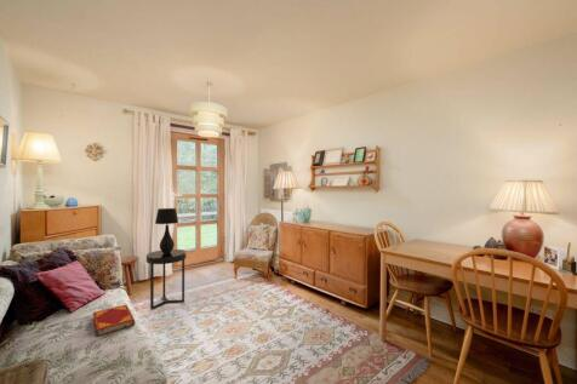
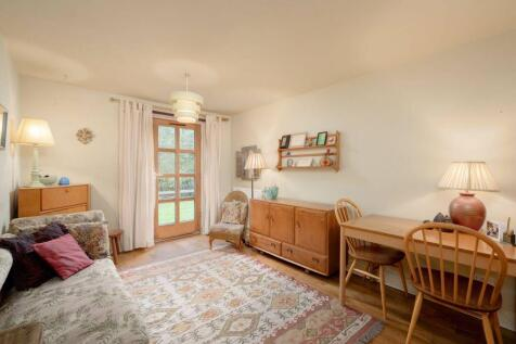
- side table (164, 277)
- table lamp (166, 230)
- hardback book (113, 319)
